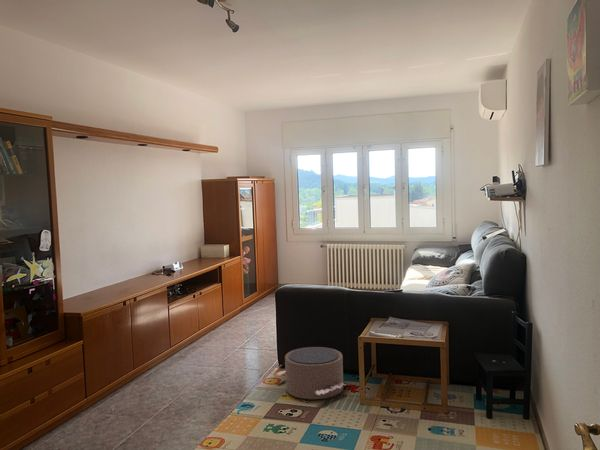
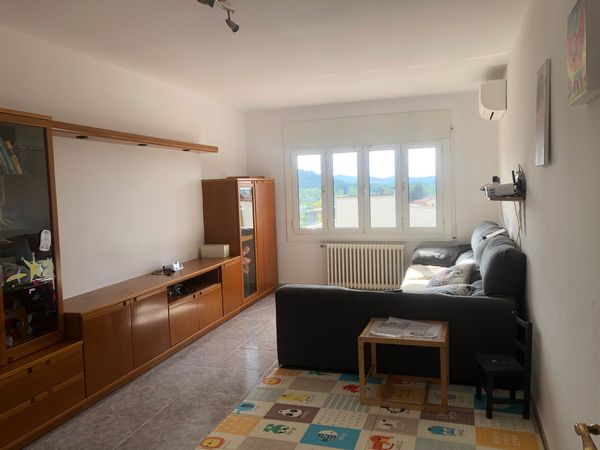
- pouf (310, 372)
